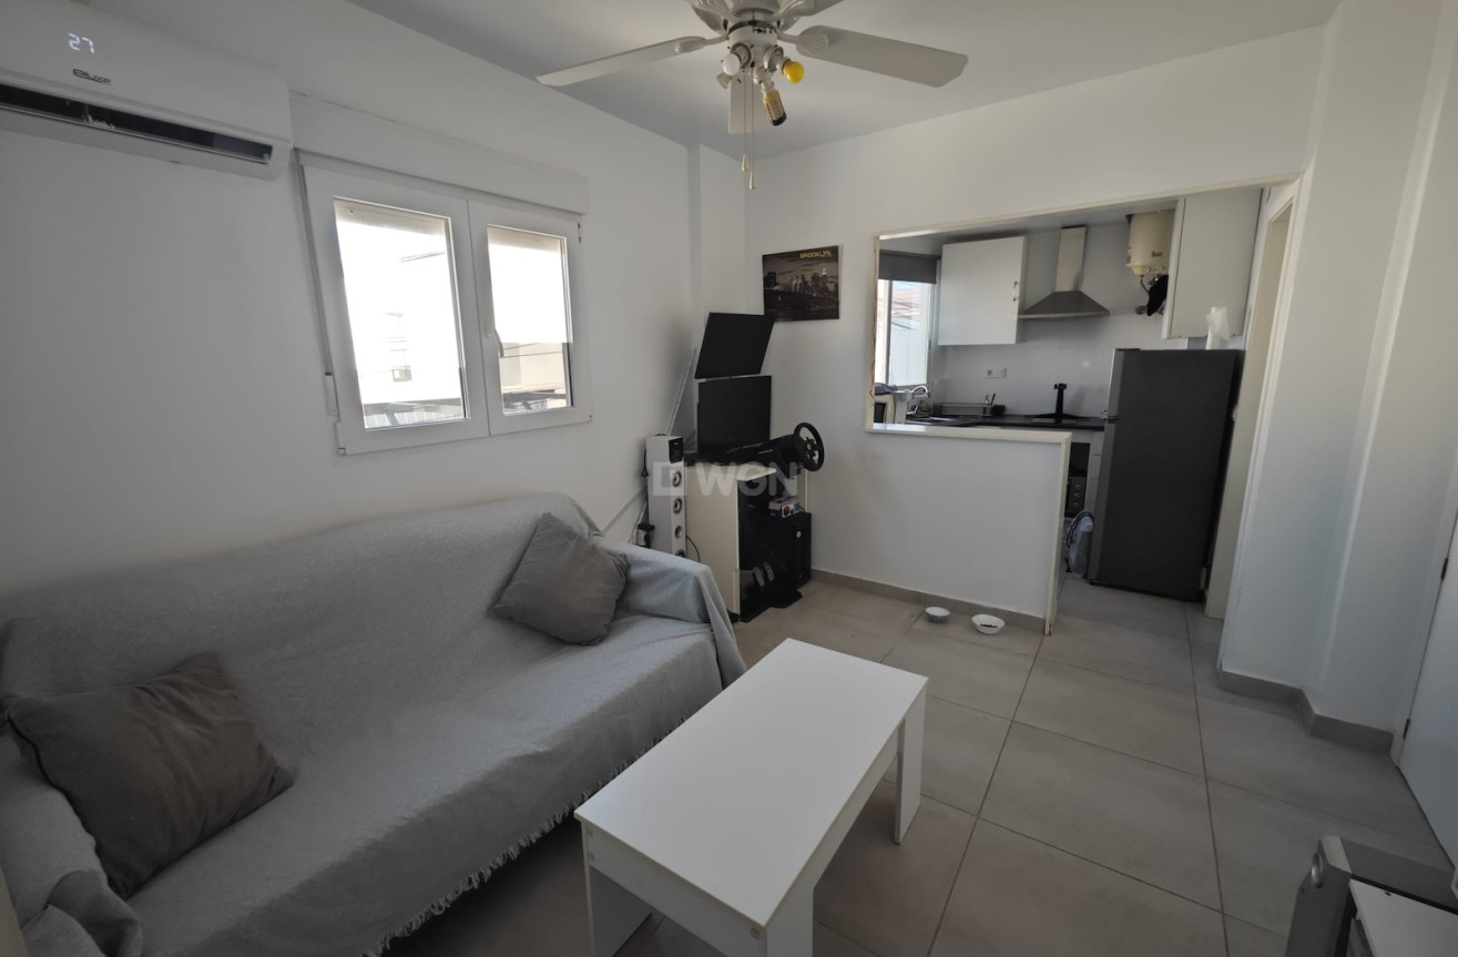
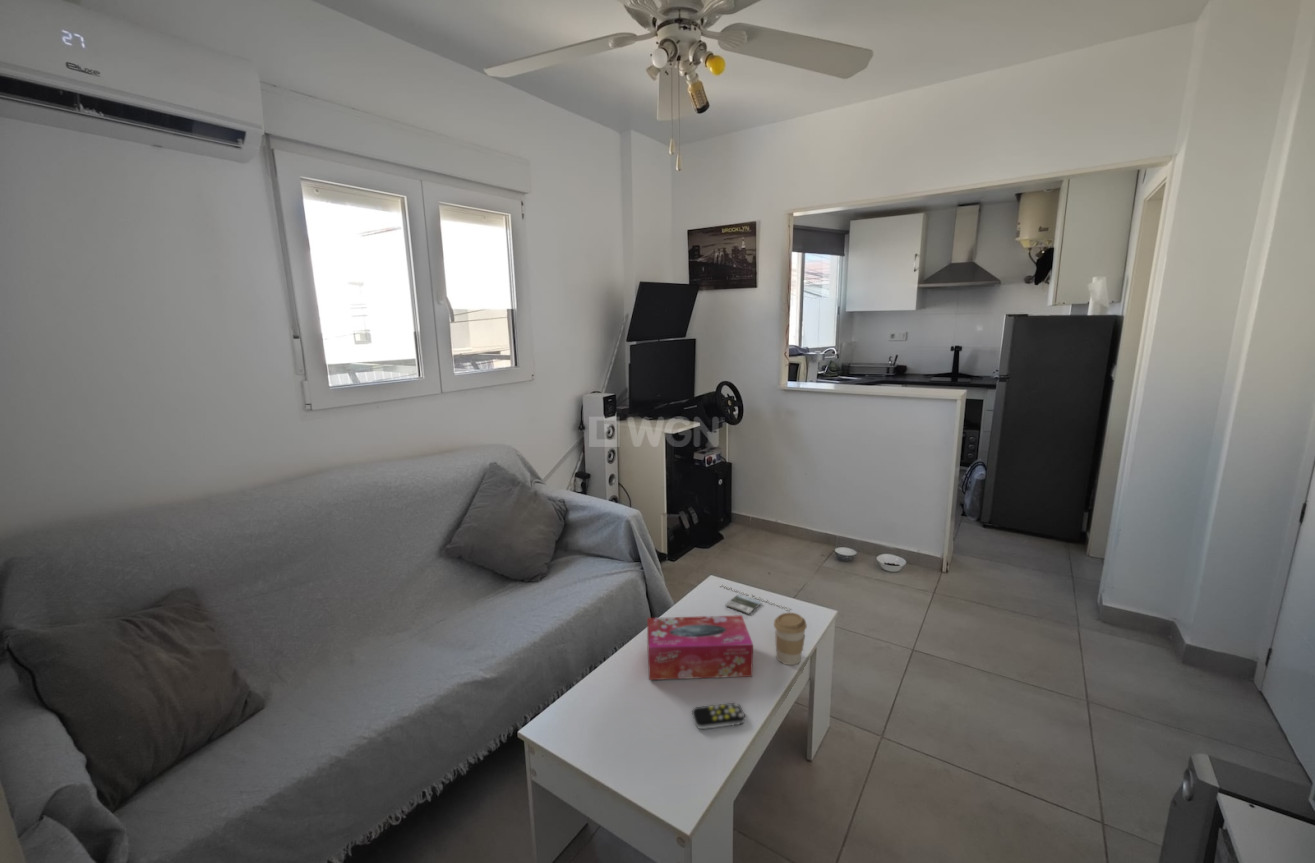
+ remote control (718, 715)
+ magazine (746, 602)
+ tissue box (697, 646)
+ coffee cup (789, 637)
